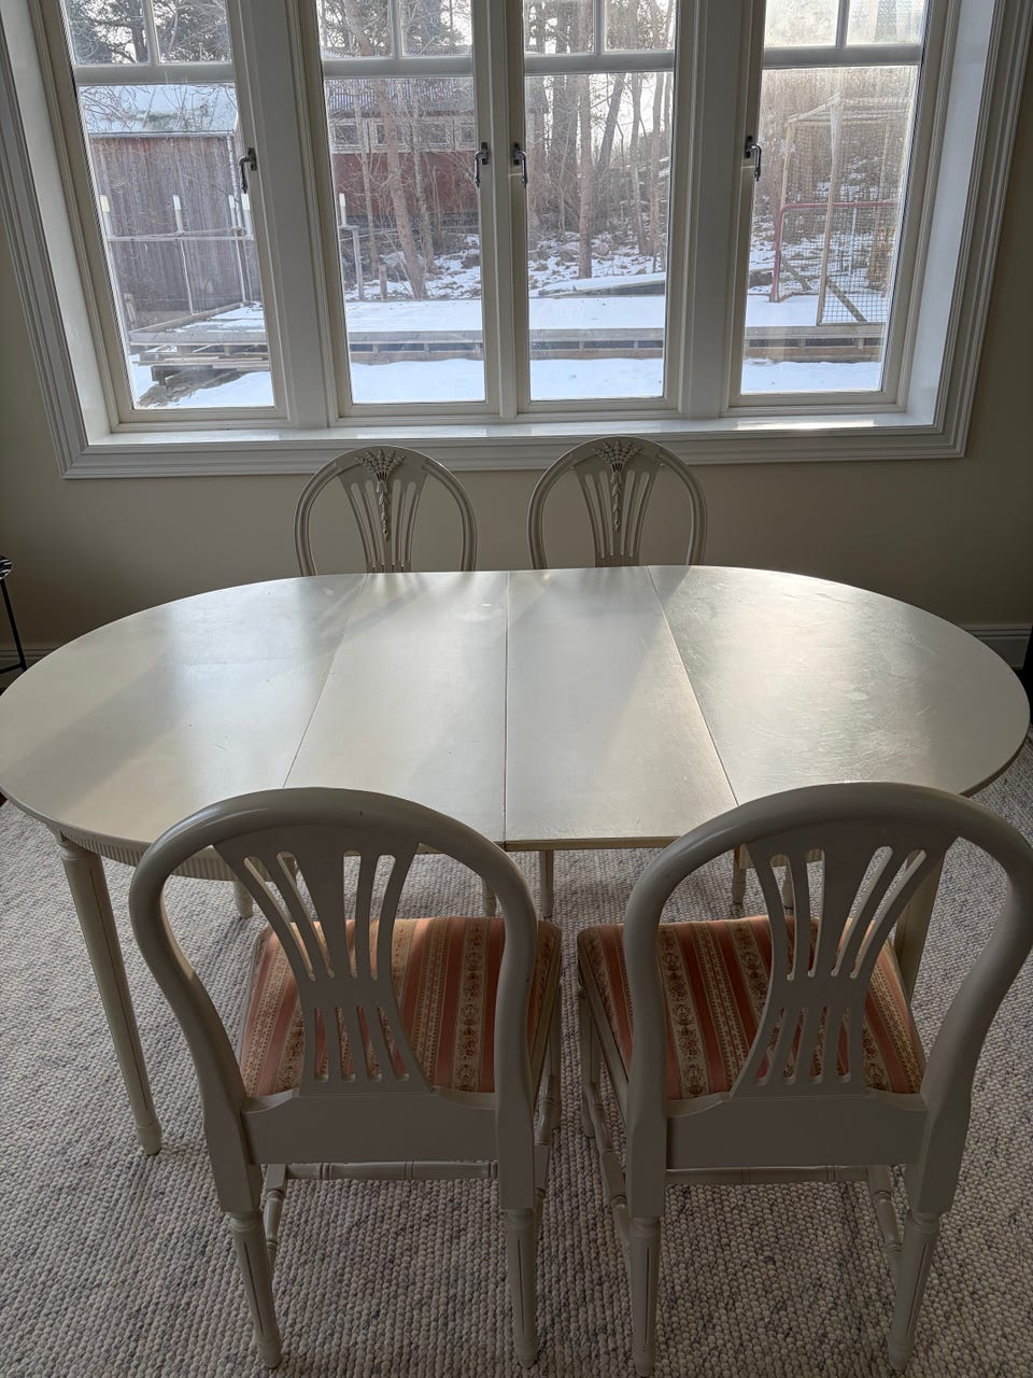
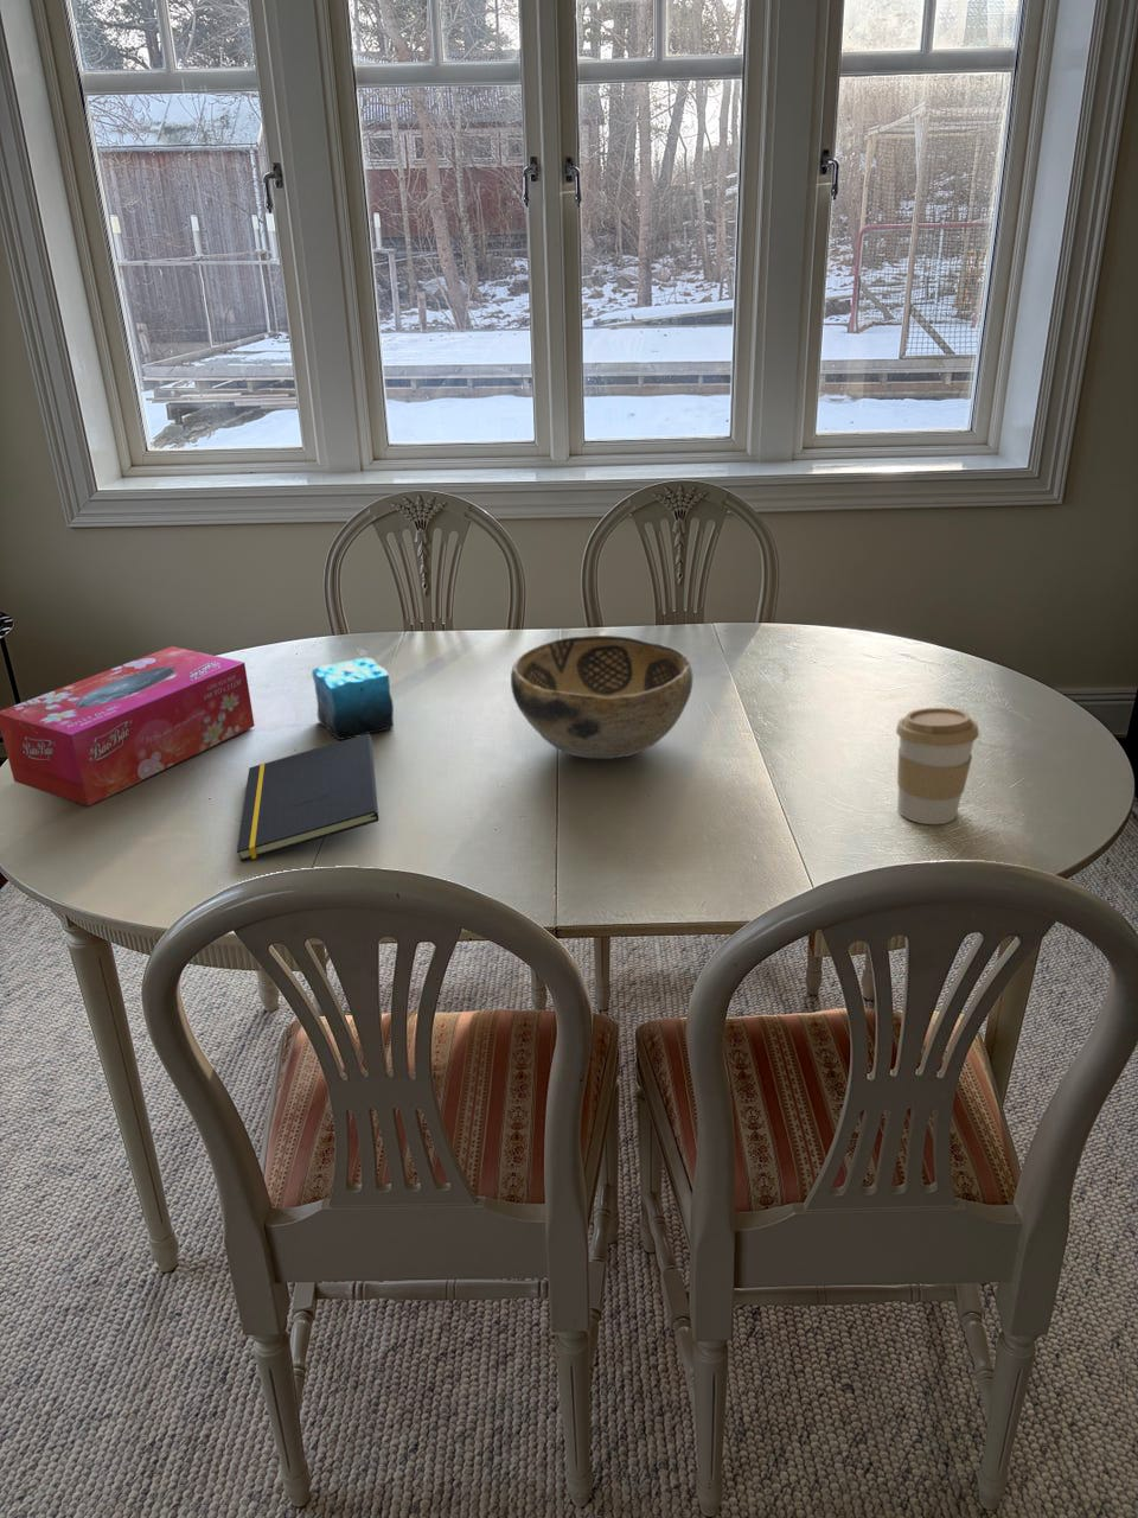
+ tissue box (133, 718)
+ candle (353, 685)
+ notepad (310, 792)
+ decorative bowl (602, 705)
+ coffee cup (932, 763)
